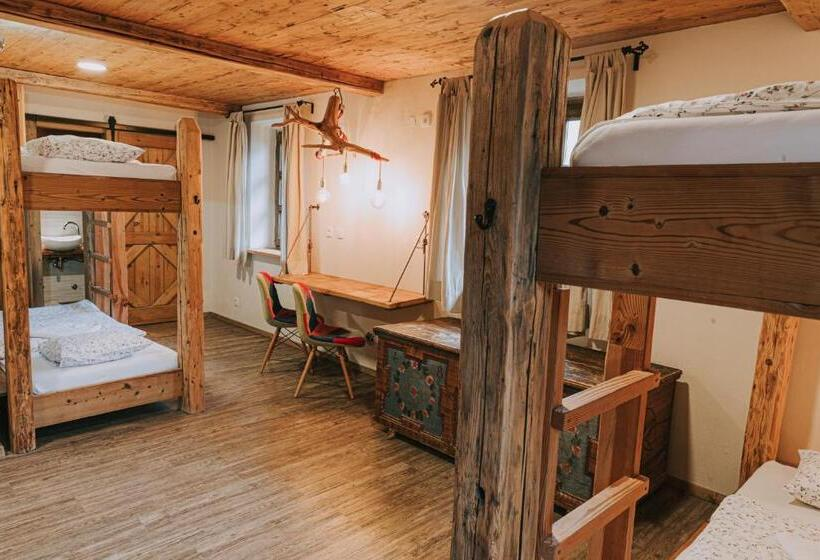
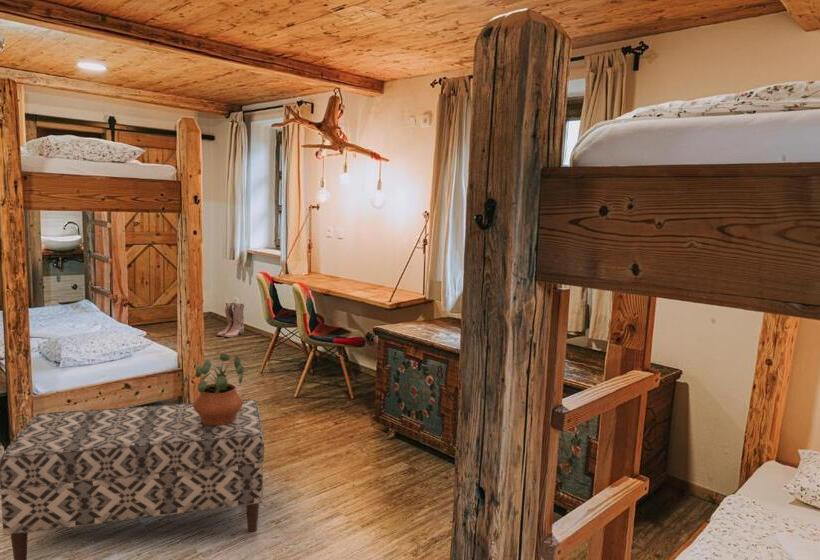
+ boots (230, 318)
+ bench (147, 472)
+ potted plant (212, 388)
